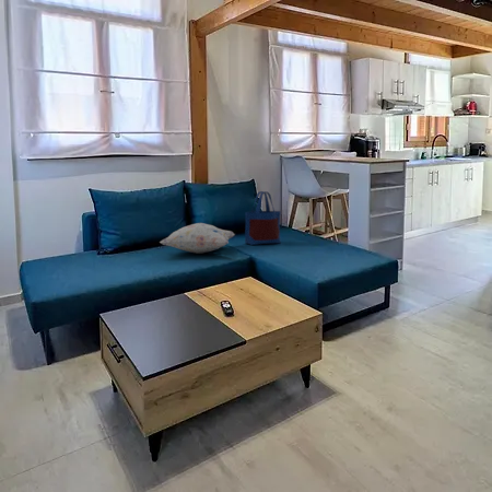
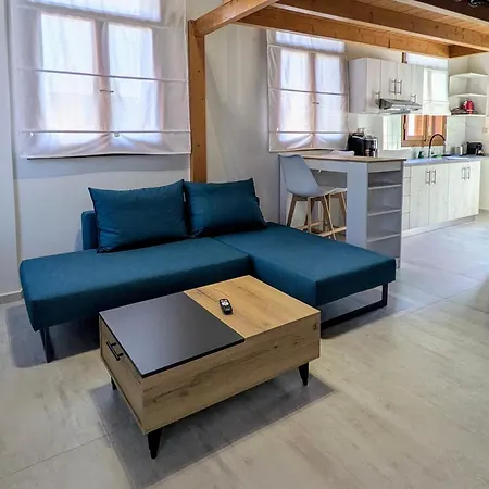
- tote bag (262, 216)
- decorative pillow (199, 237)
